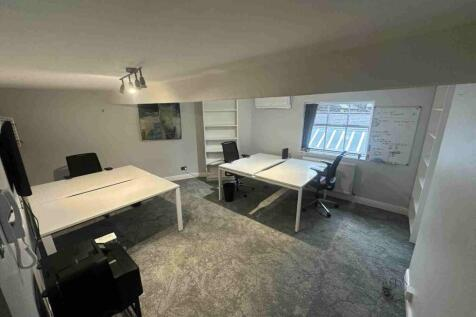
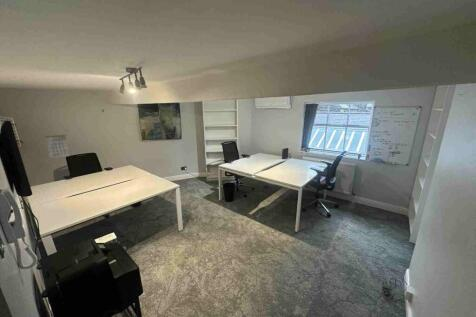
+ calendar (57, 143)
